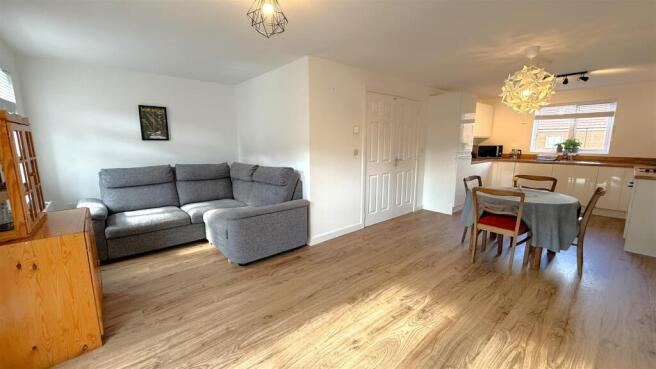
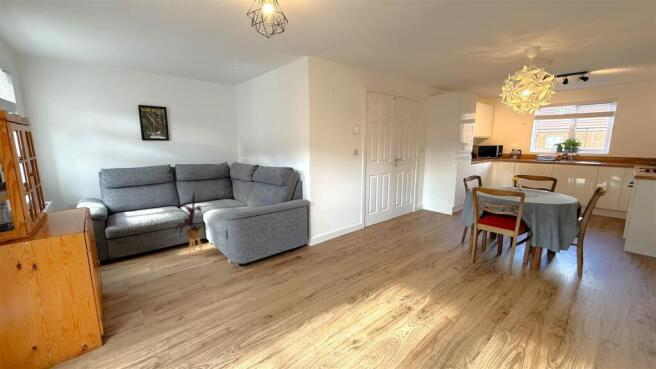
+ house plant (189, 223)
